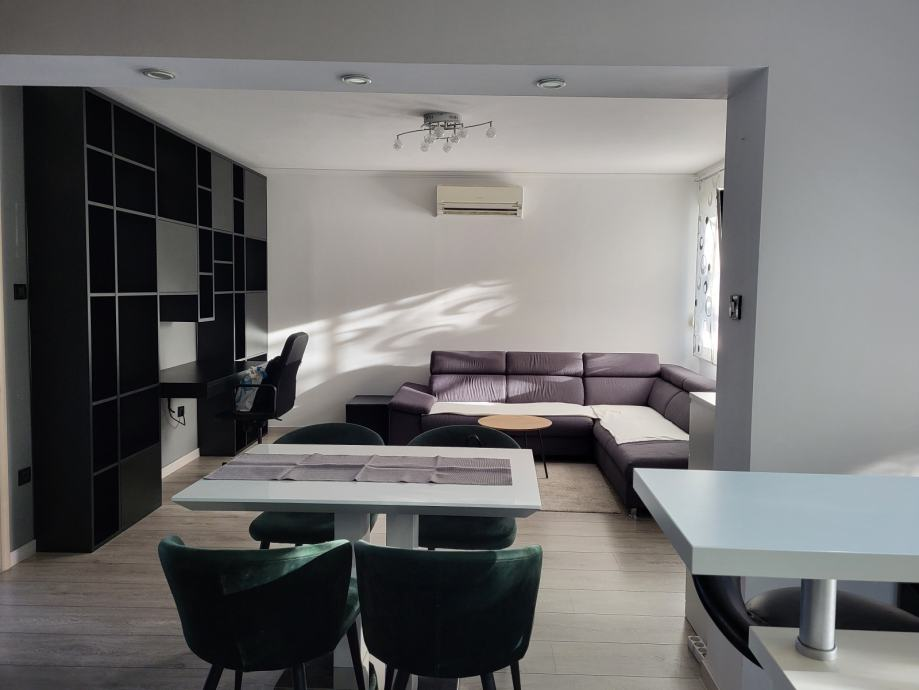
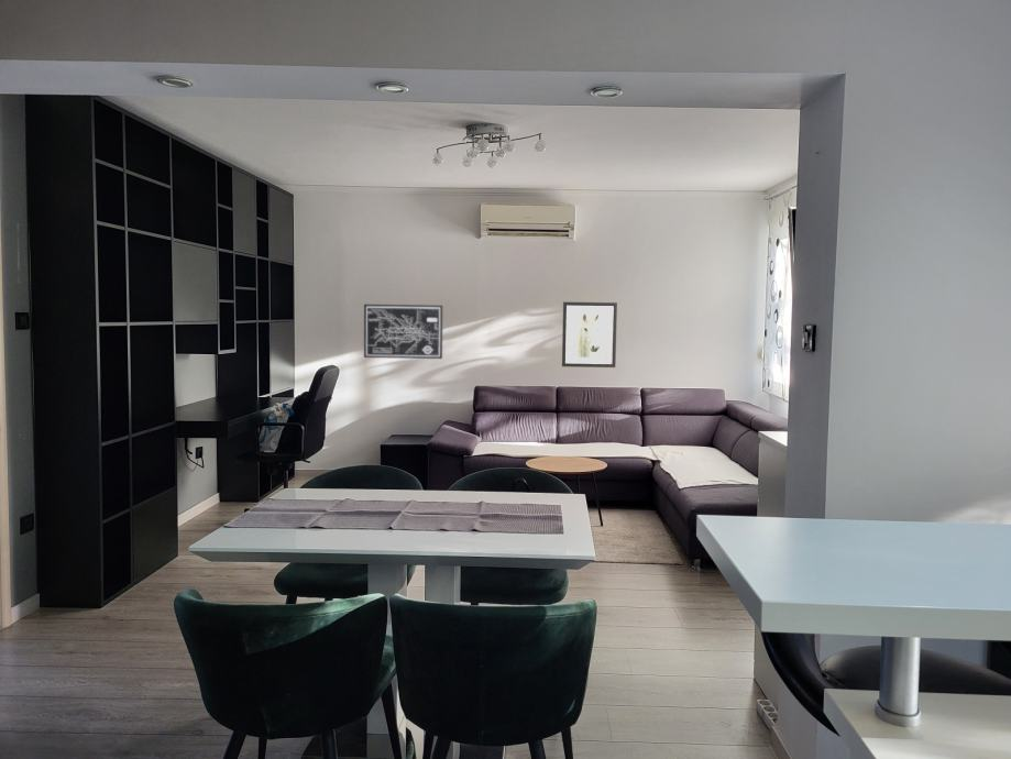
+ wall art (589, 334)
+ wall art (403, 331)
